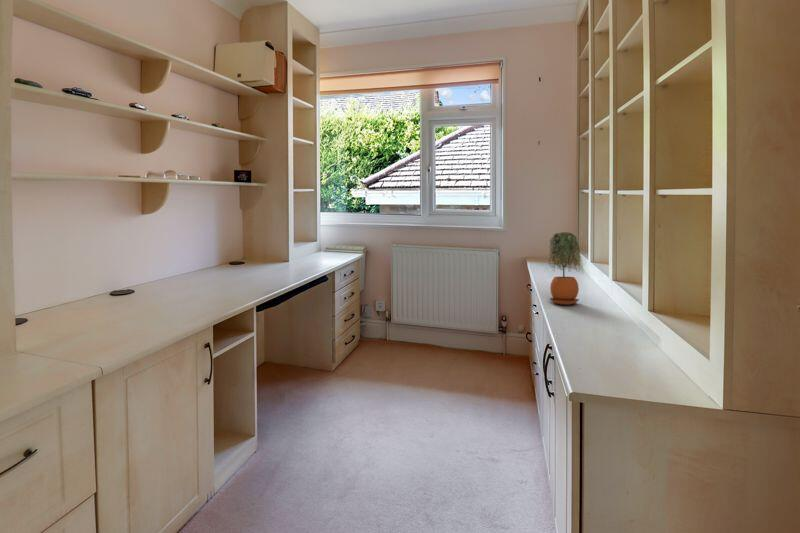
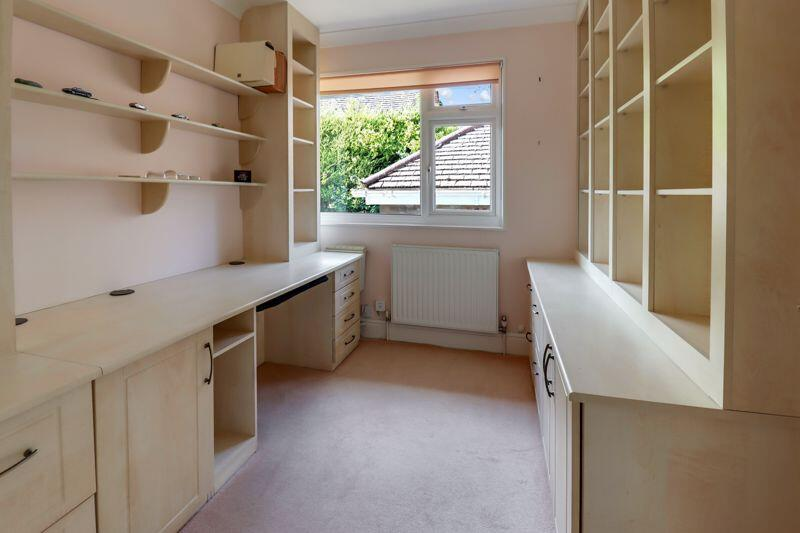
- potted plant (565, 267)
